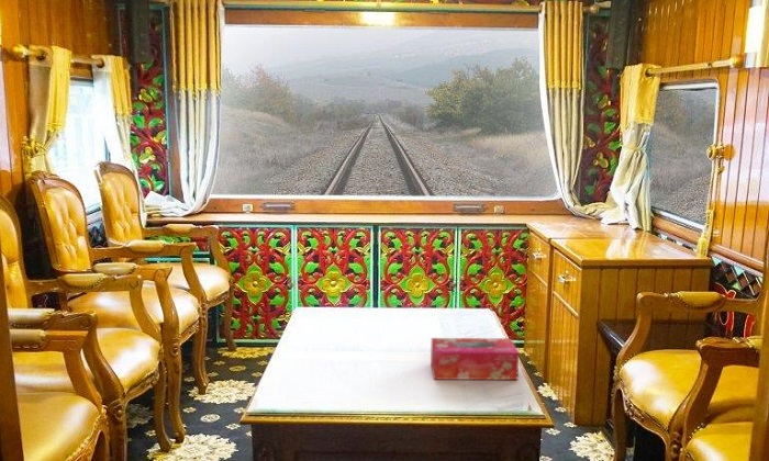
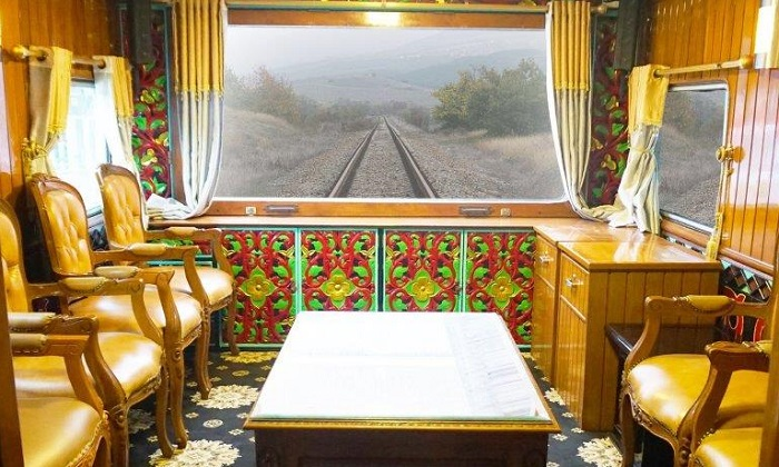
- tissue box (472, 358)
